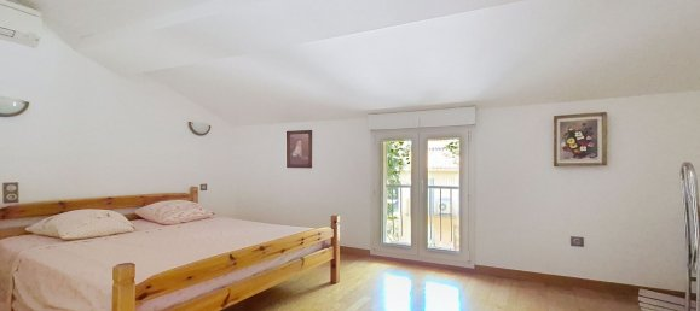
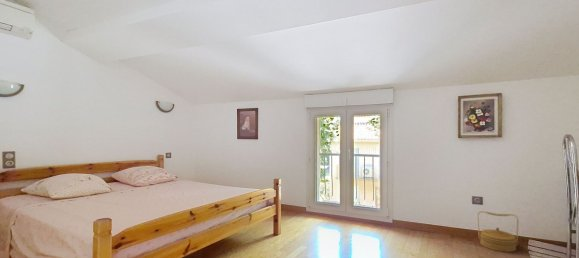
+ basket (497, 229)
